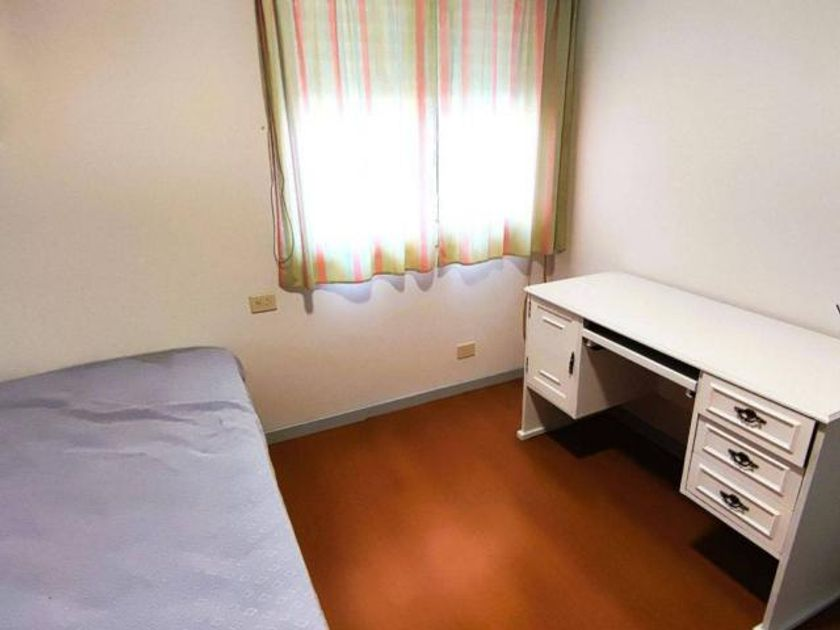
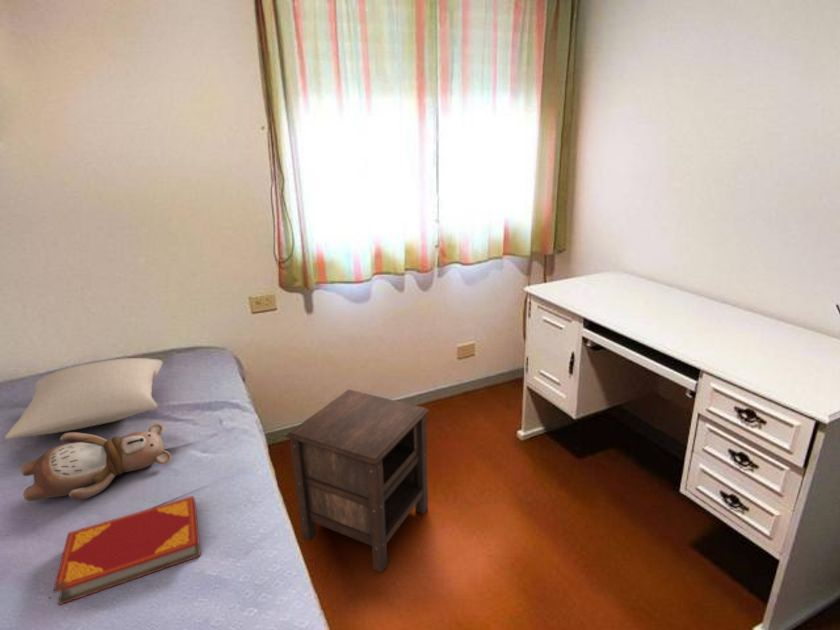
+ nightstand (363, 473)
+ hardback book (133, 543)
+ pillow (94, 394)
+ teddy bear (98, 457)
